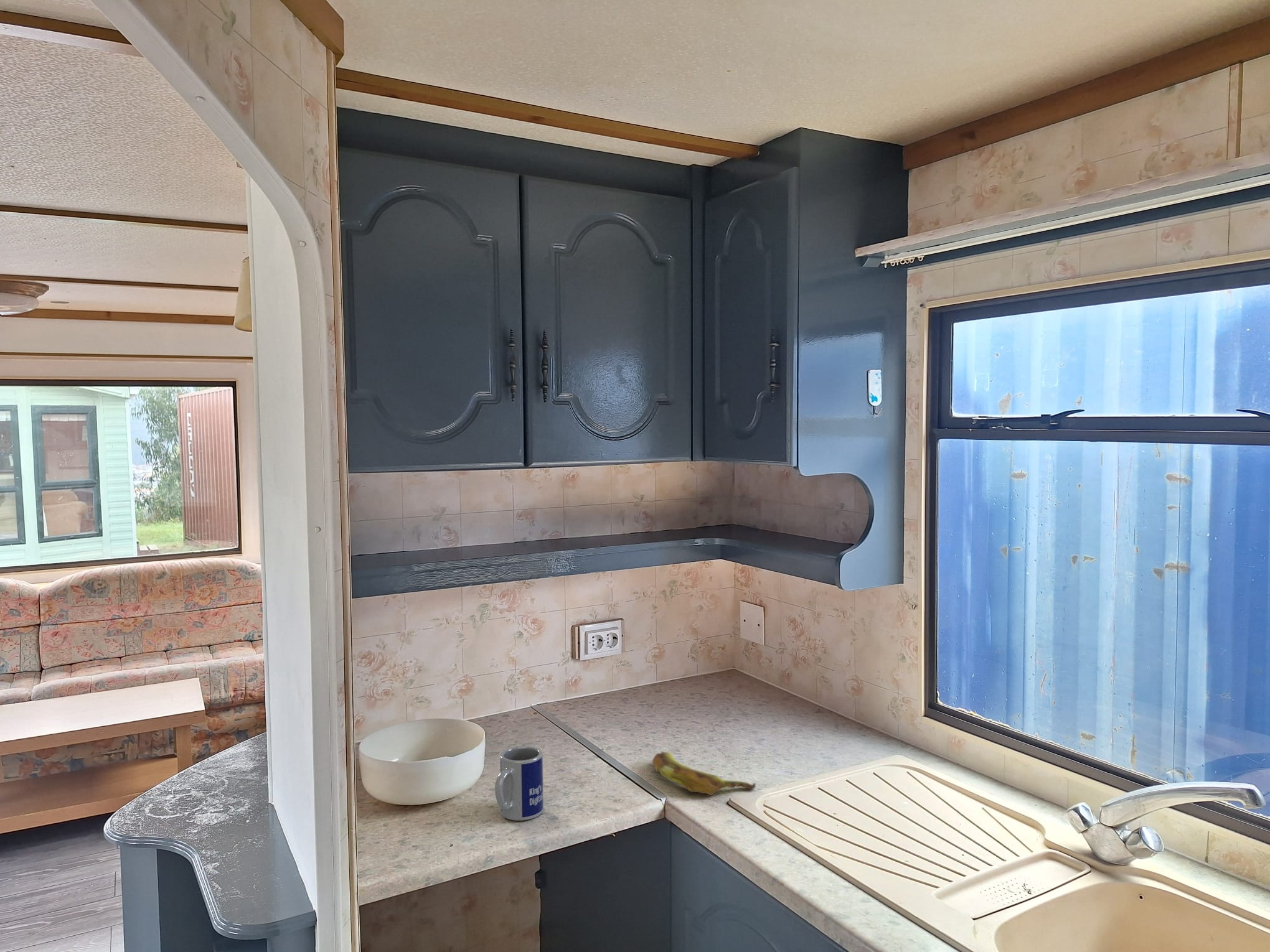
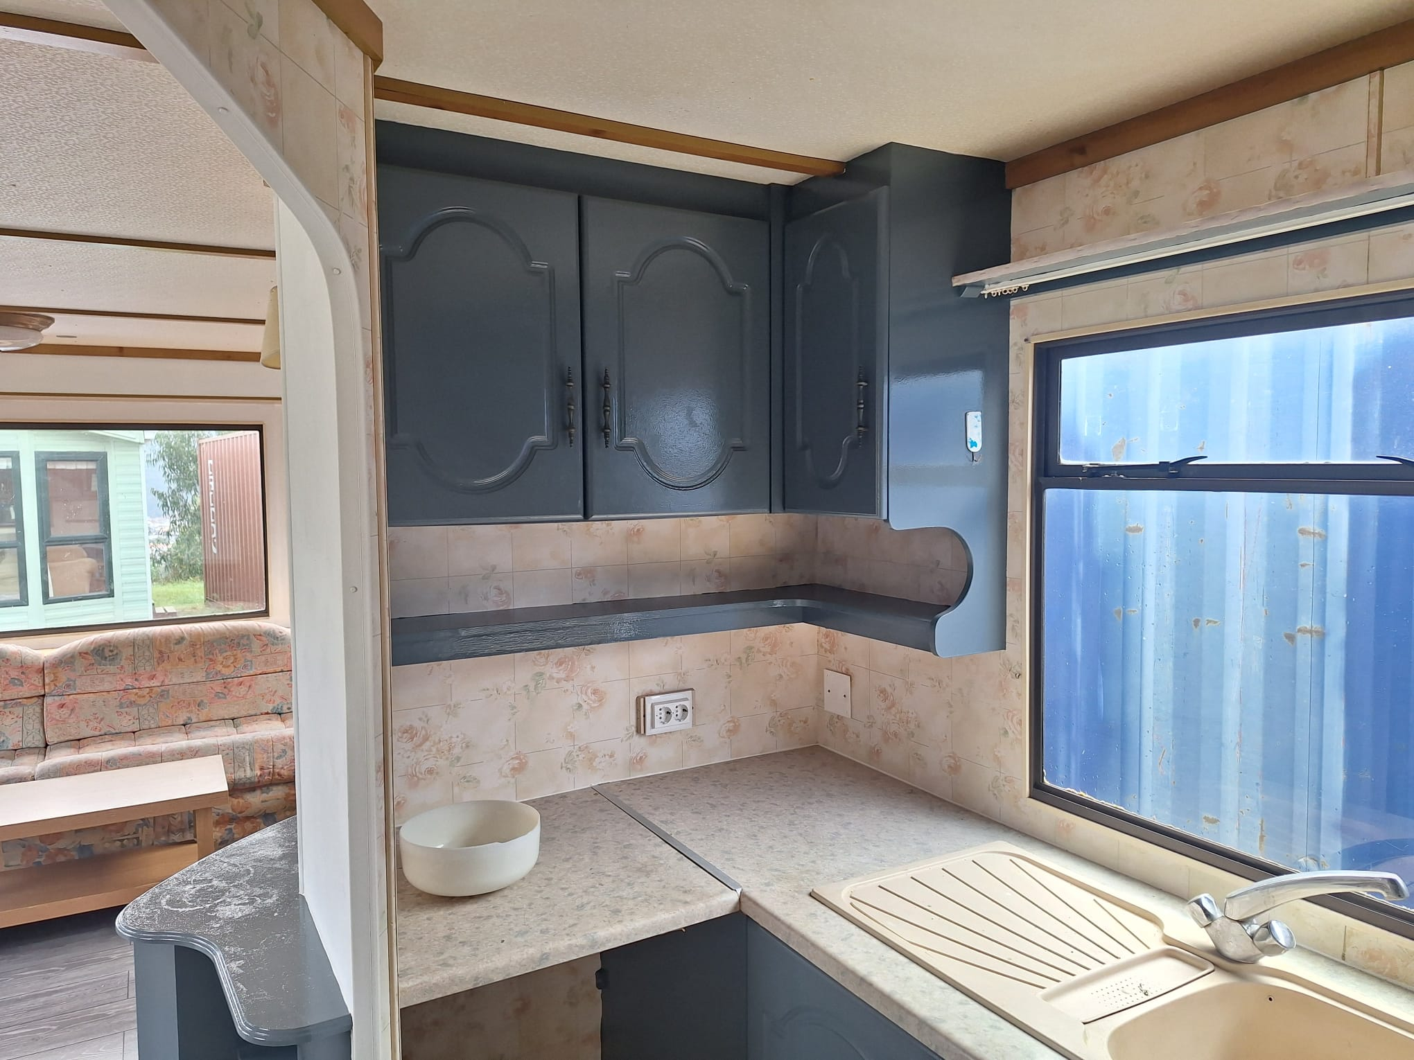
- mug (515, 786)
- banana (702, 772)
